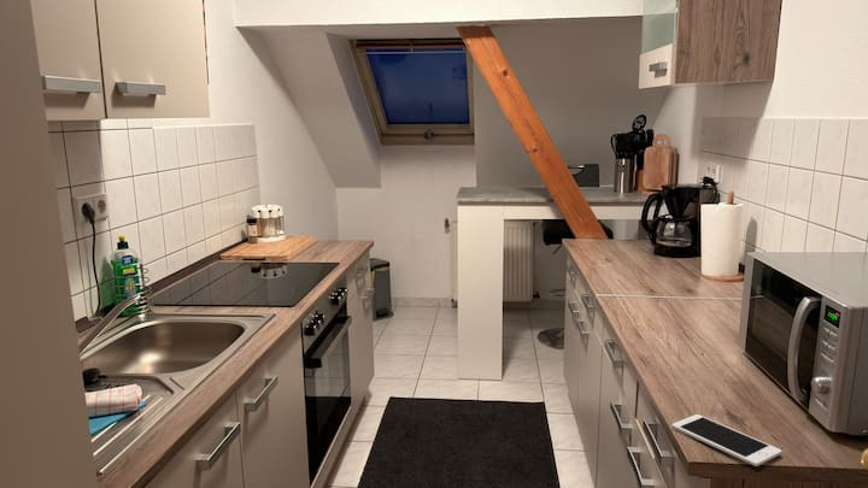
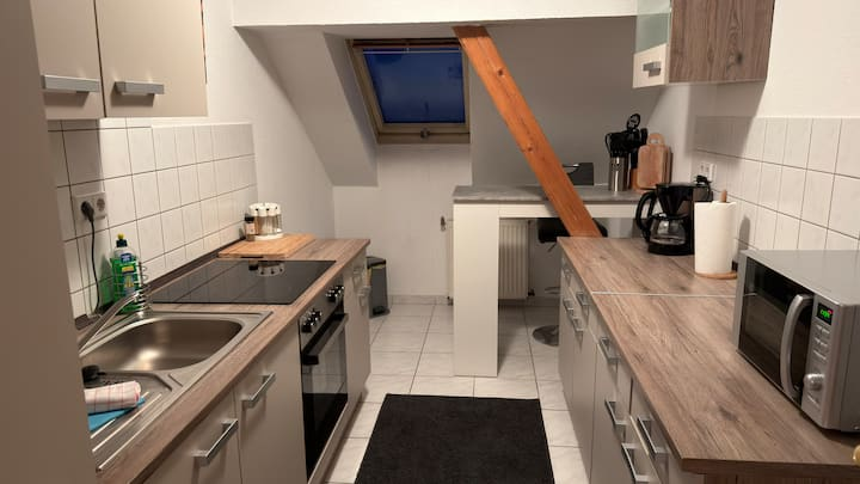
- cell phone (723, 437)
